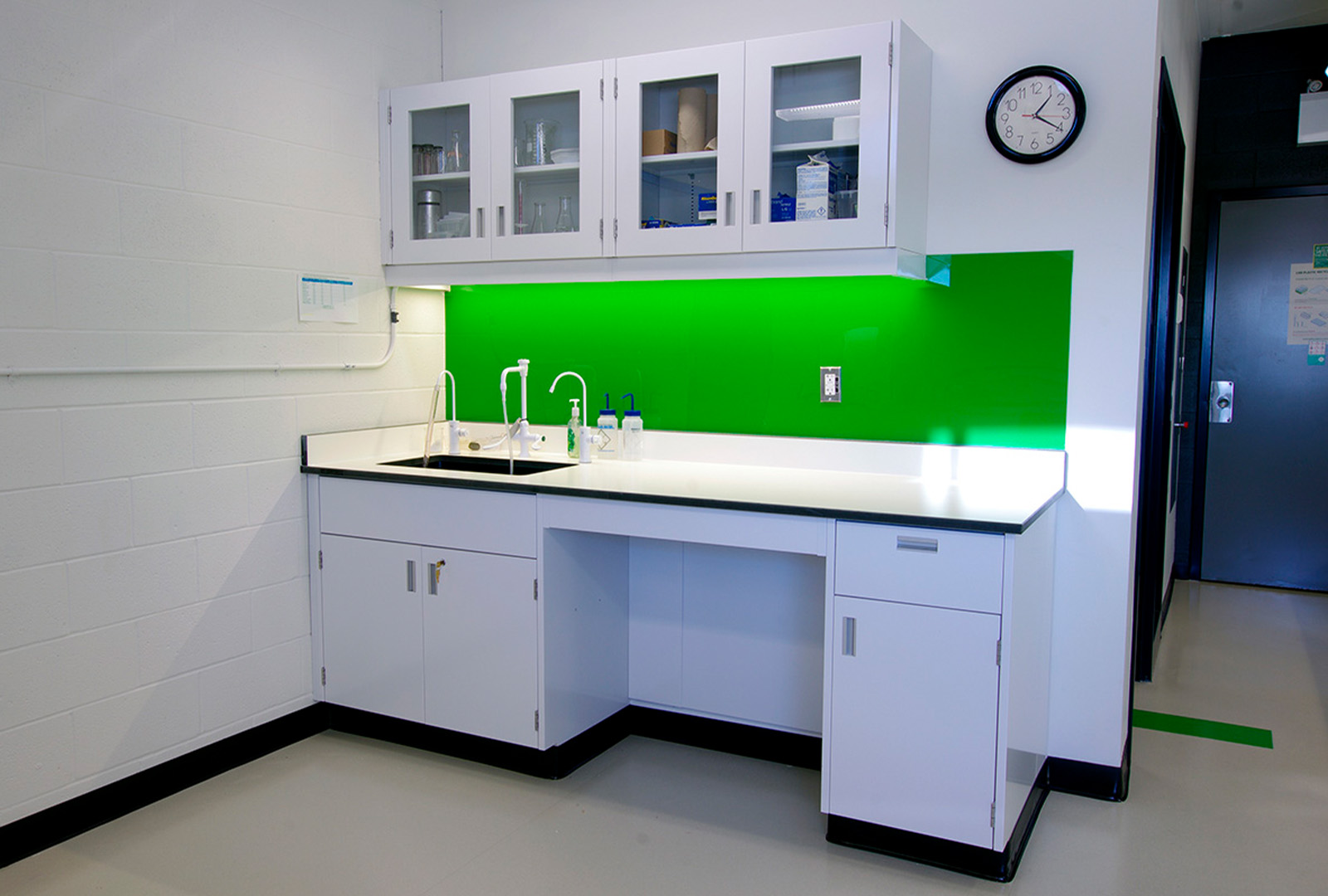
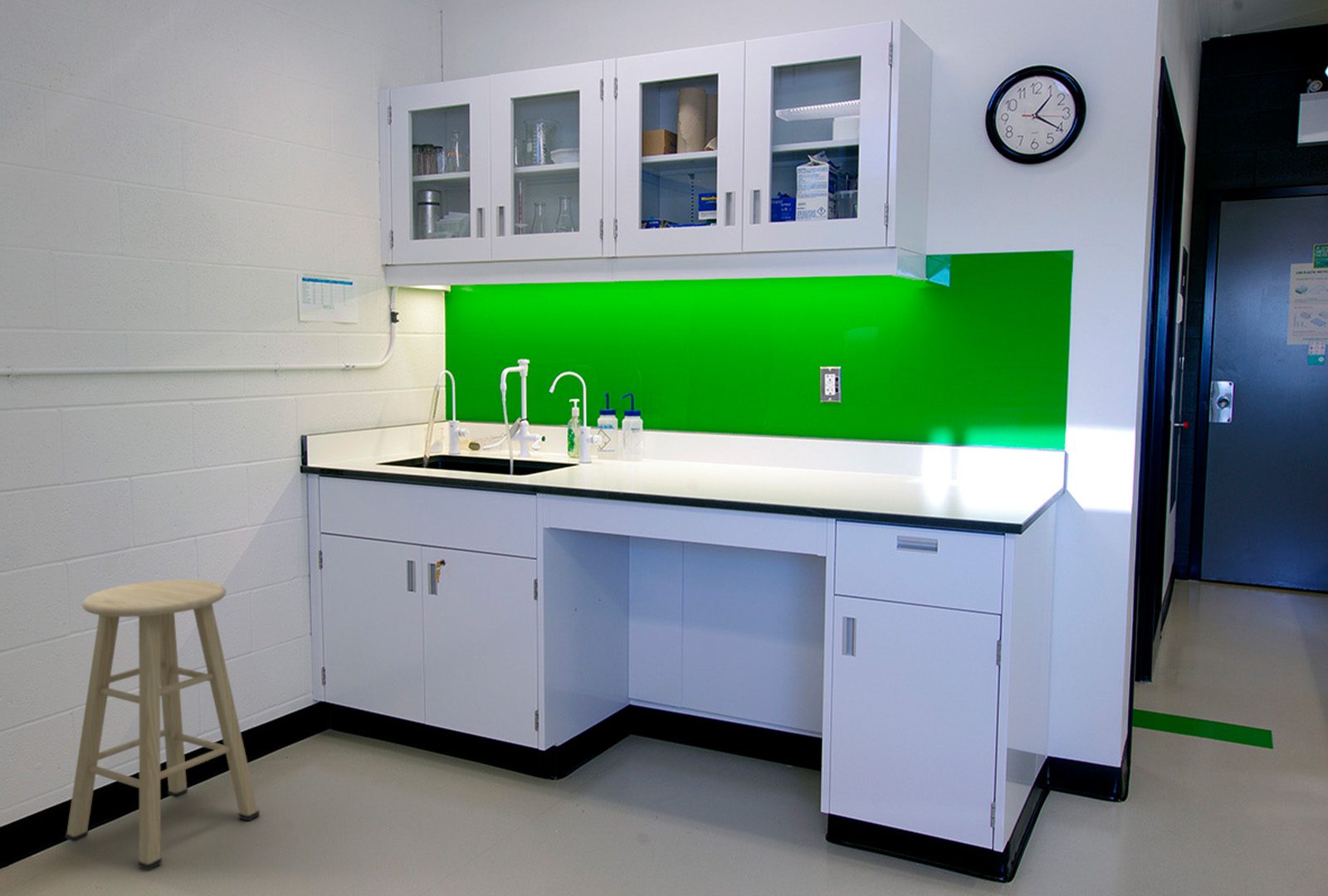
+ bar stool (159, 711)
